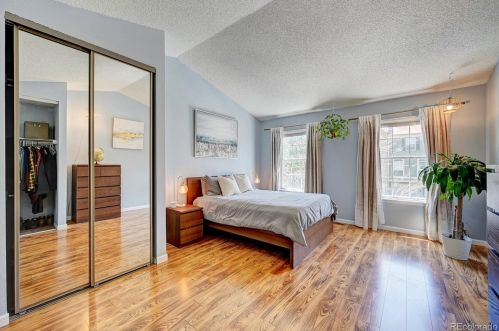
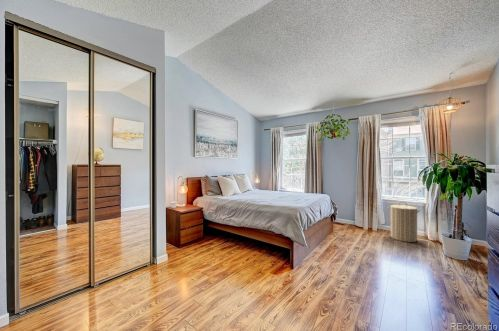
+ laundry hamper (403, 220)
